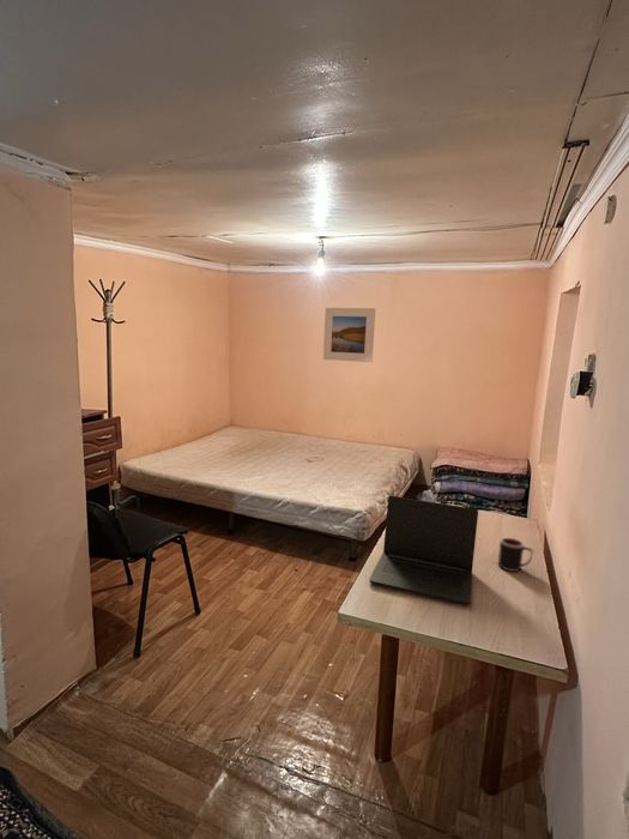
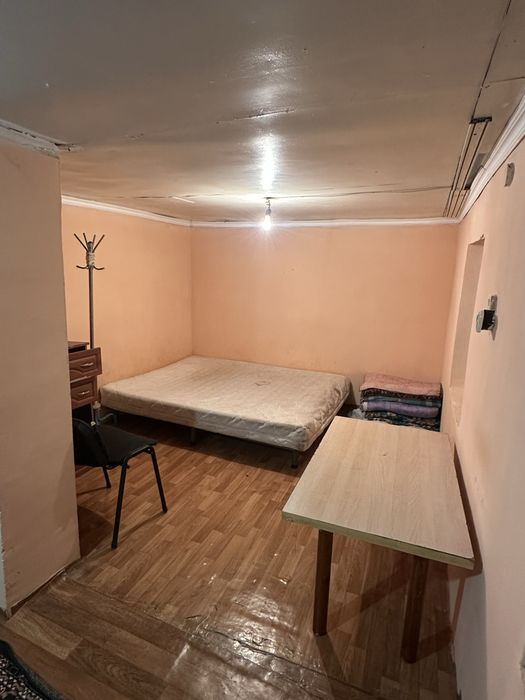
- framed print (347, 334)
- mug (514, 555)
- laptop (424, 545)
